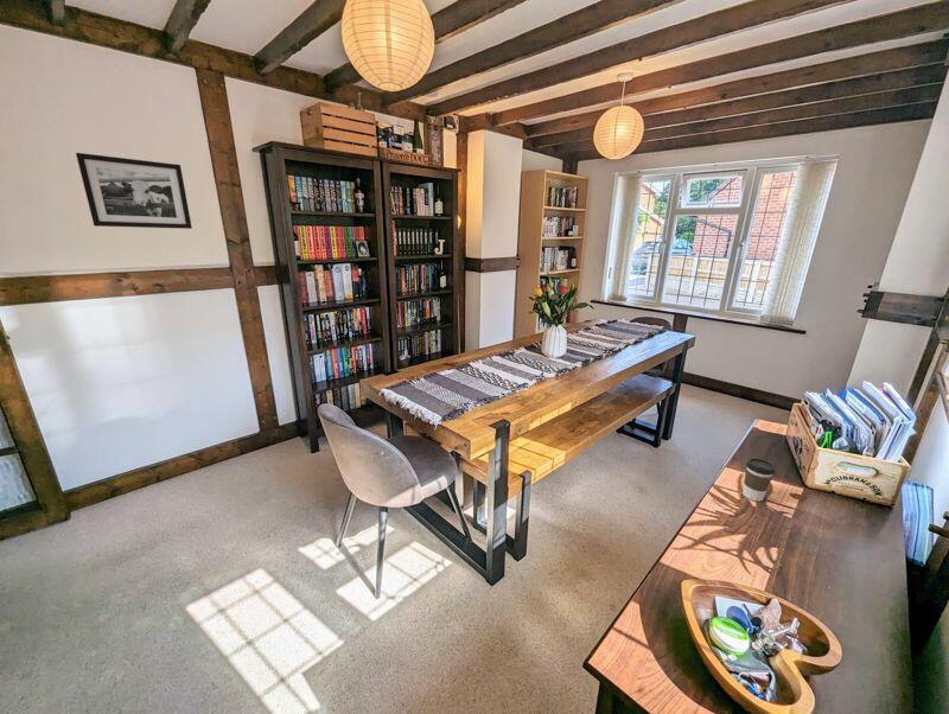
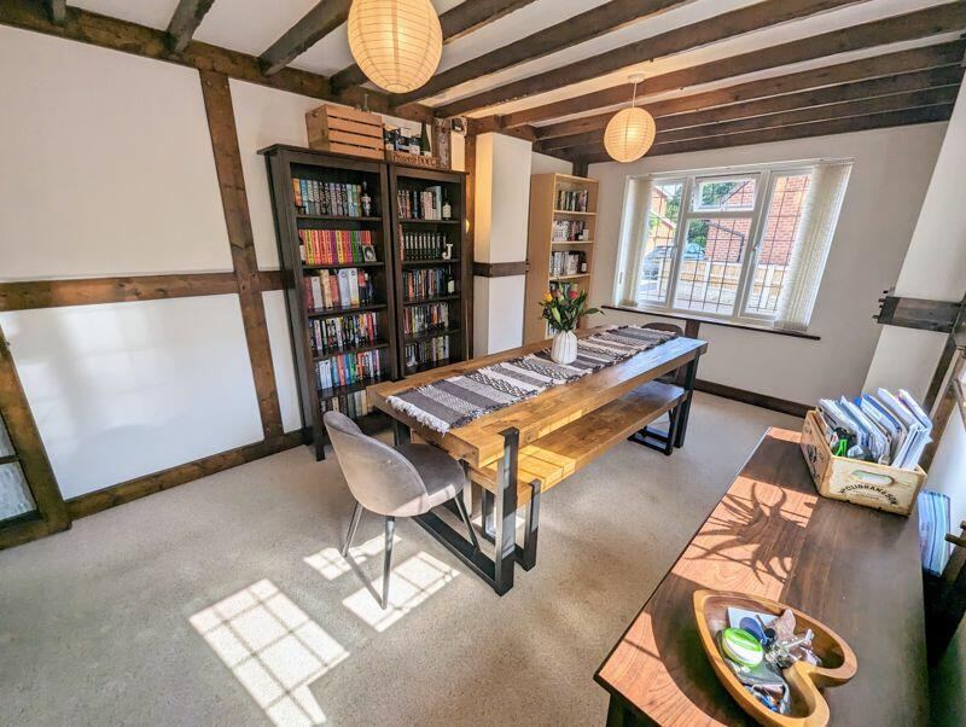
- coffee cup (757, 479)
- picture frame (139, 193)
